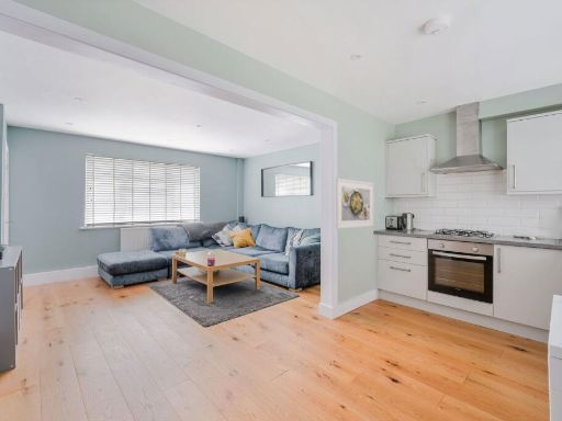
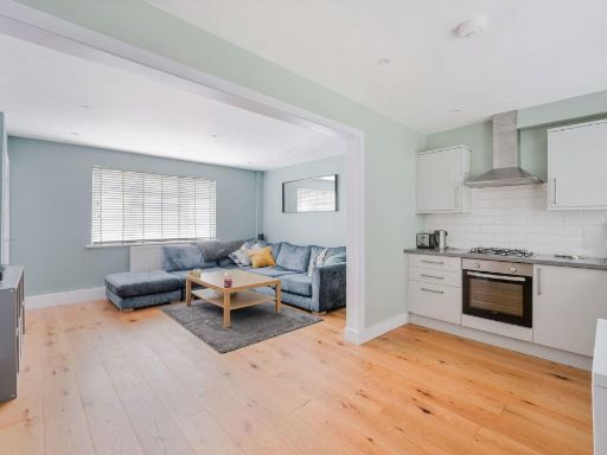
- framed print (356, 204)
